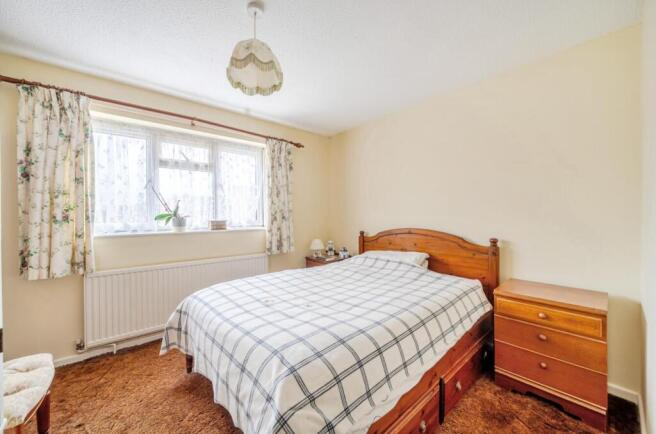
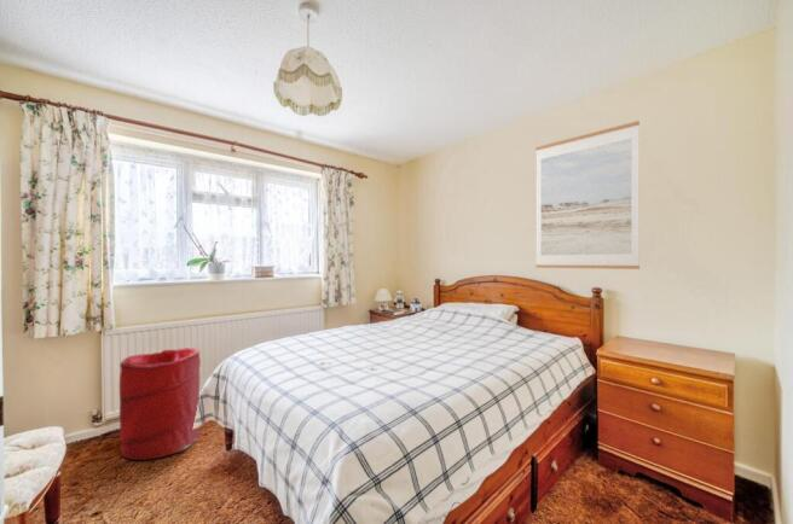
+ wall art (581, 202)
+ laundry hamper (162, 396)
